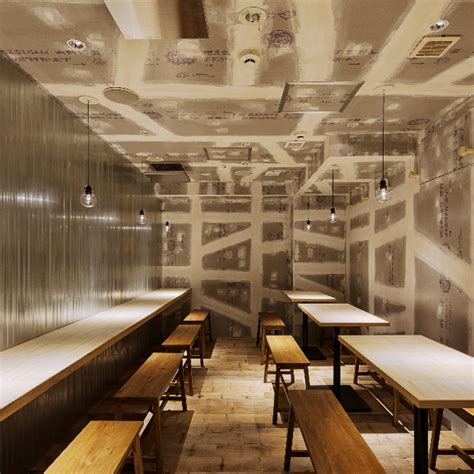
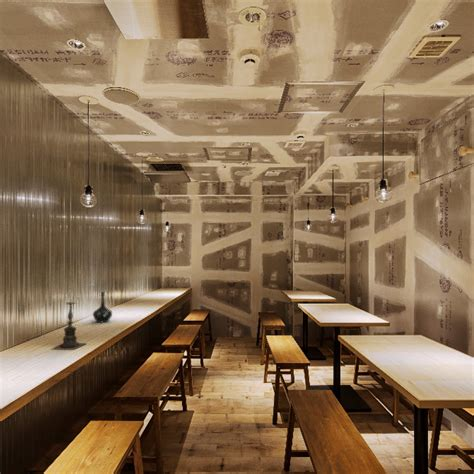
+ bottle (102, 306)
+ candle holder (69, 320)
